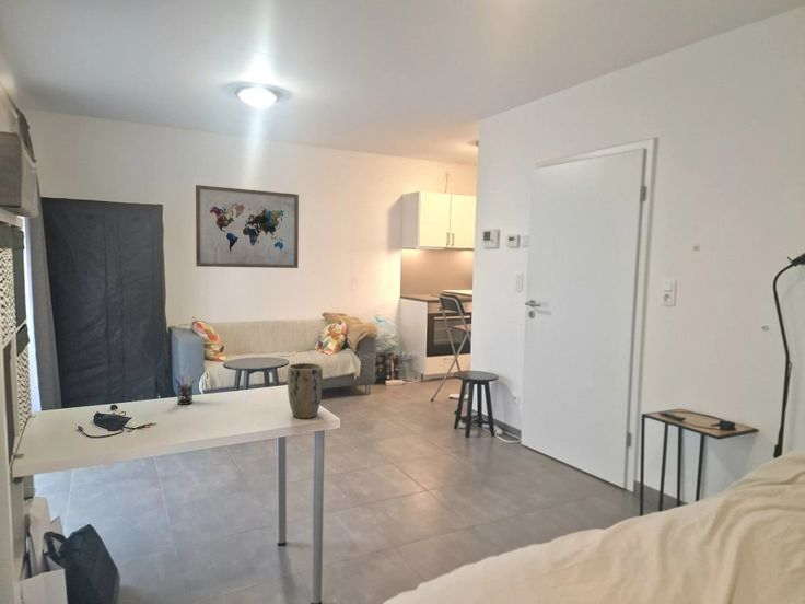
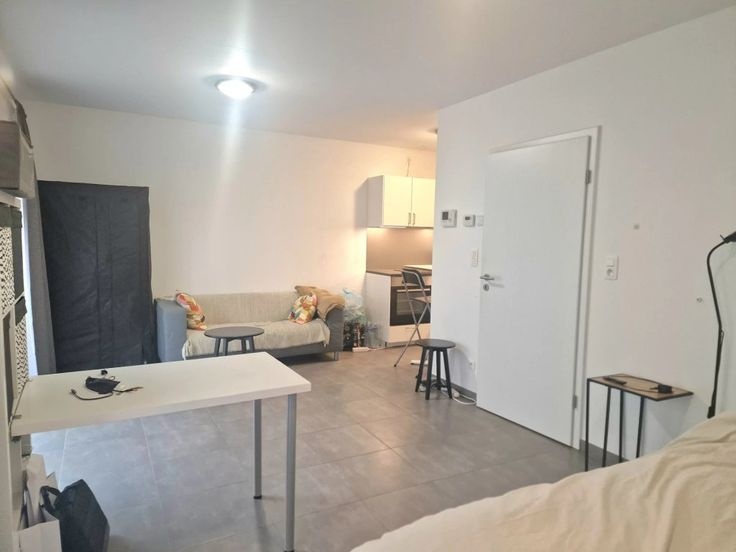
- pen holder (186, 388)
- plant pot (304, 390)
- wall art (249, 229)
